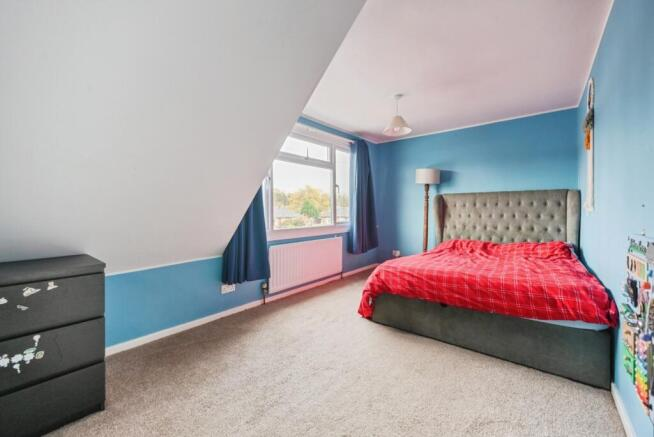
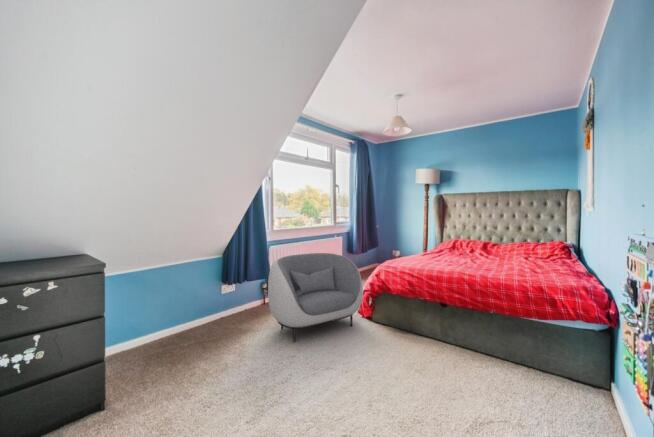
+ armchair (315, 292)
